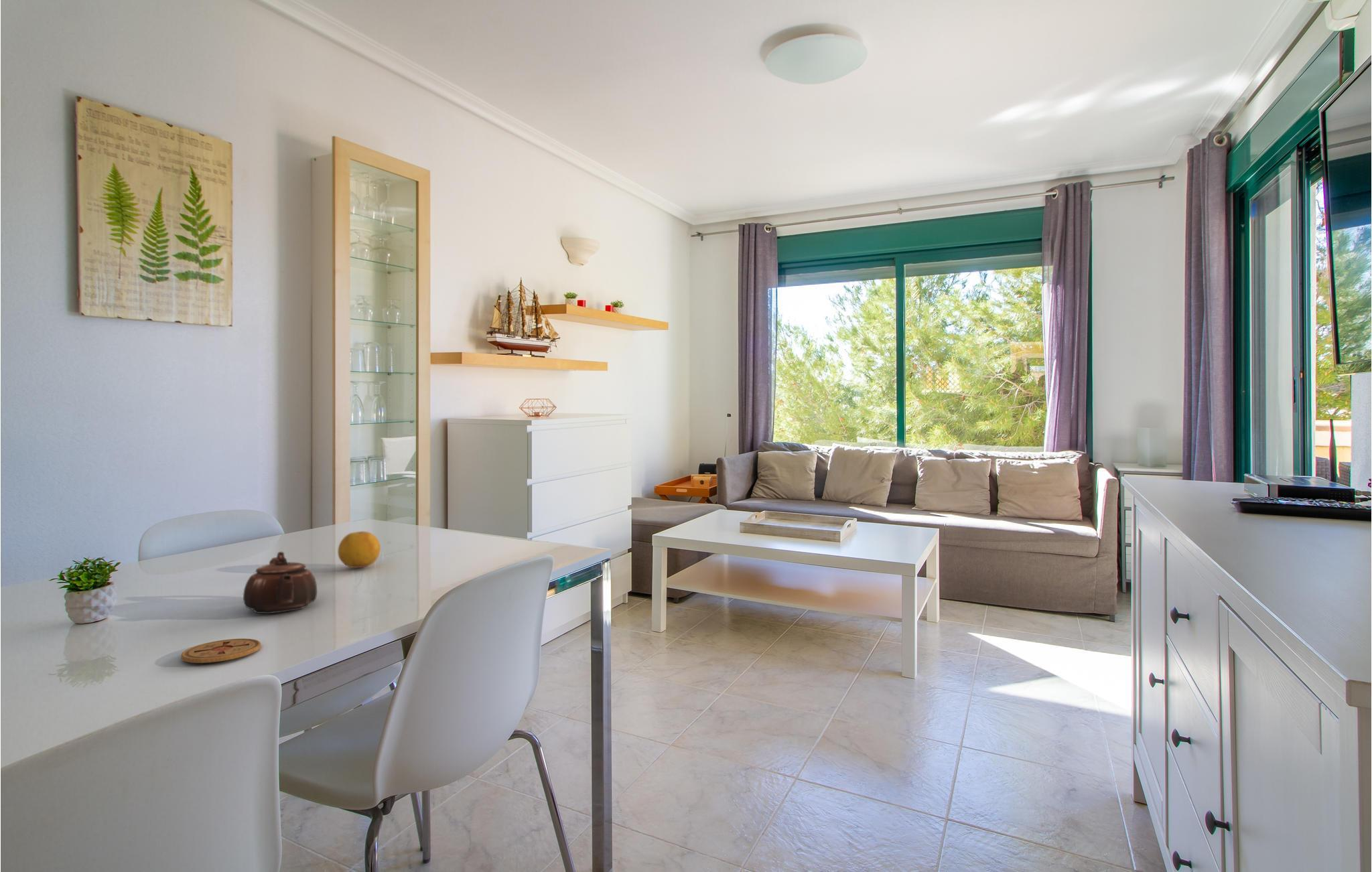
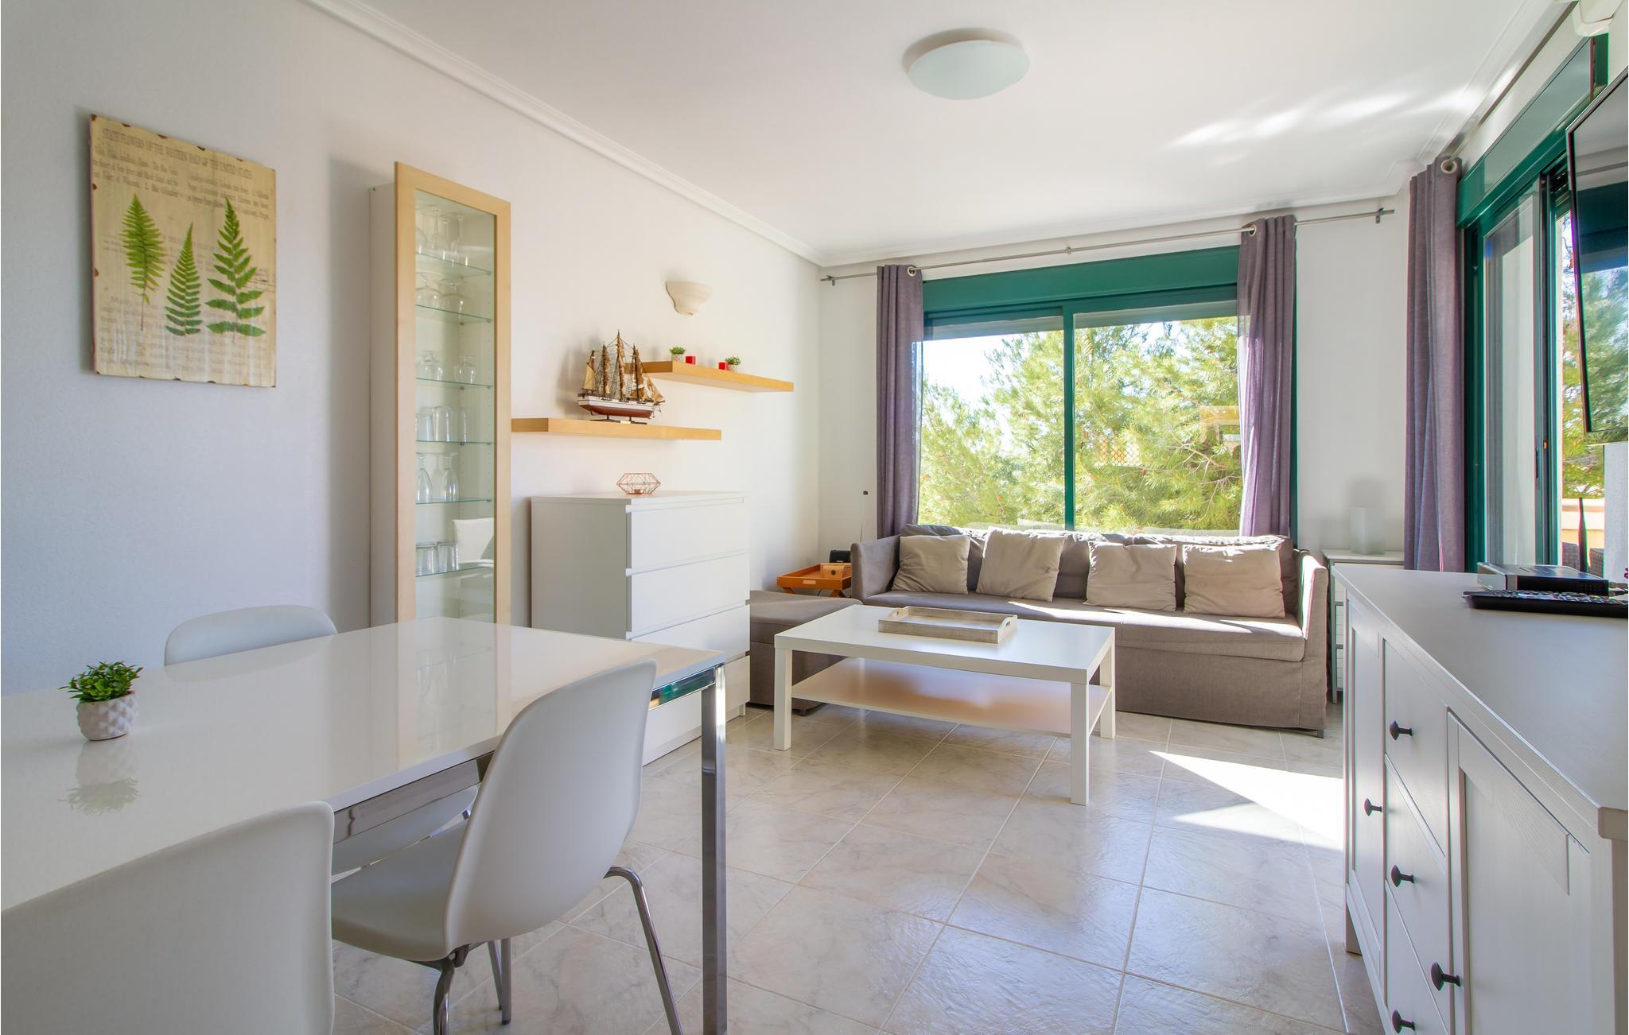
- coaster (222, 650)
- fruit (359, 550)
- teapot (281, 579)
